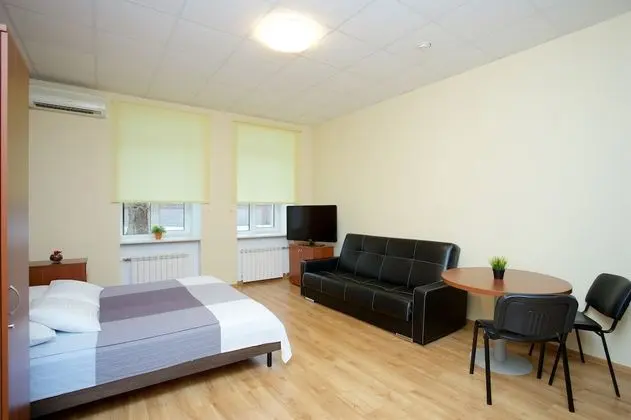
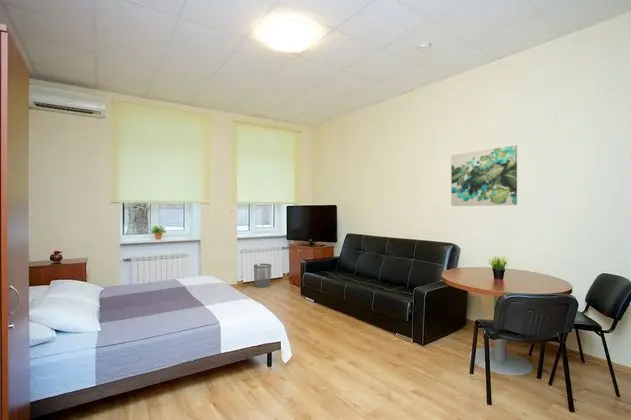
+ waste bin (262, 275)
+ wall art (481, 178)
